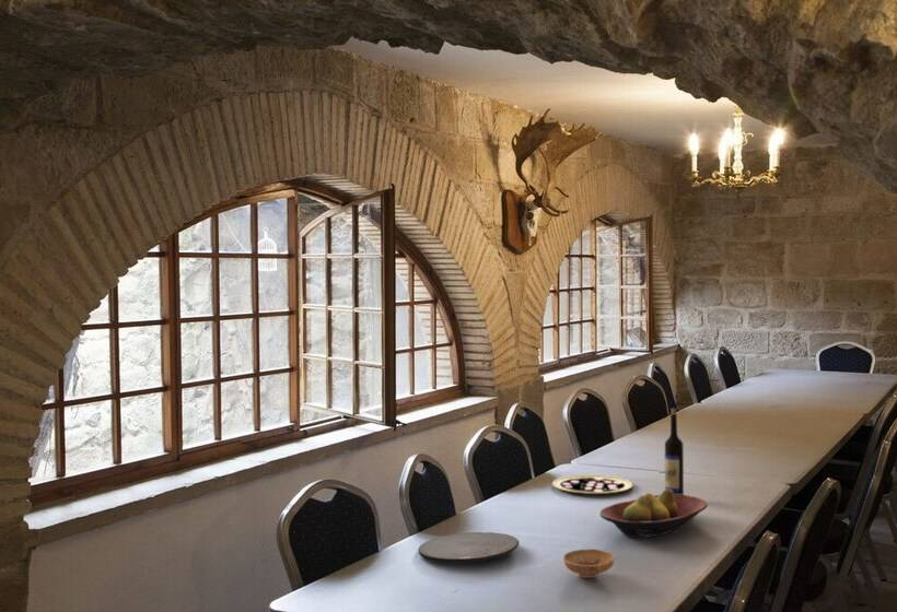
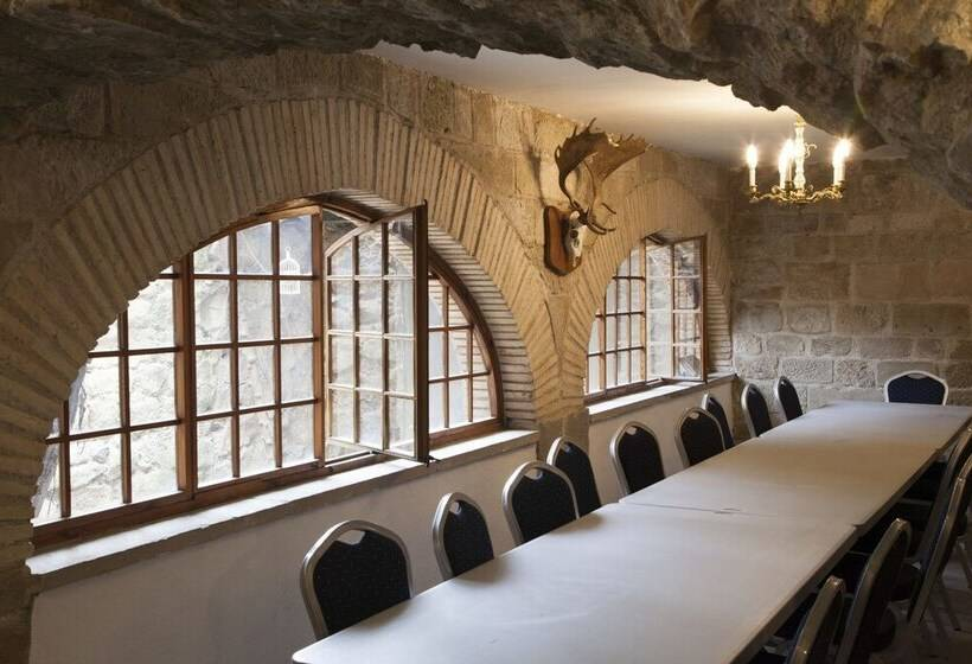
- plate (468, 545)
- wine bottle (674, 454)
- bowl (589, 565)
- fruit bowl (654, 509)
- pizza (592, 484)
